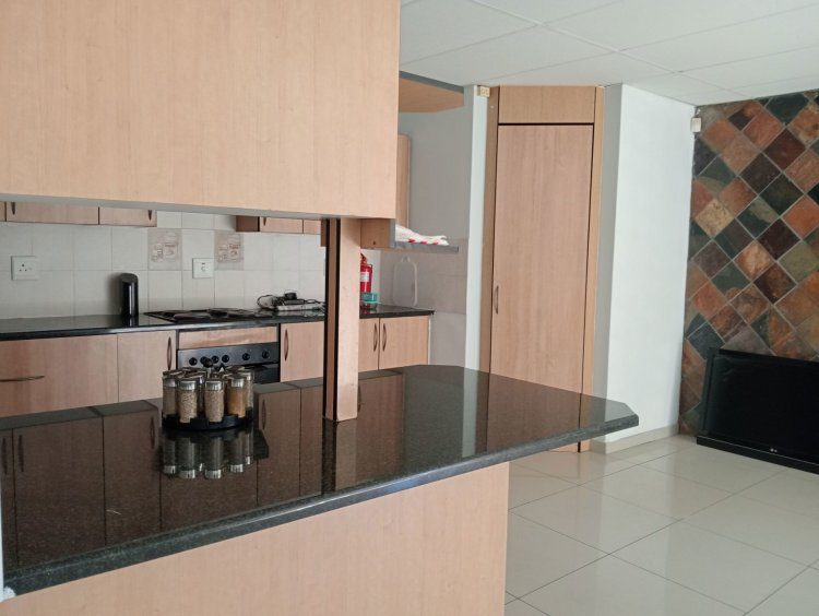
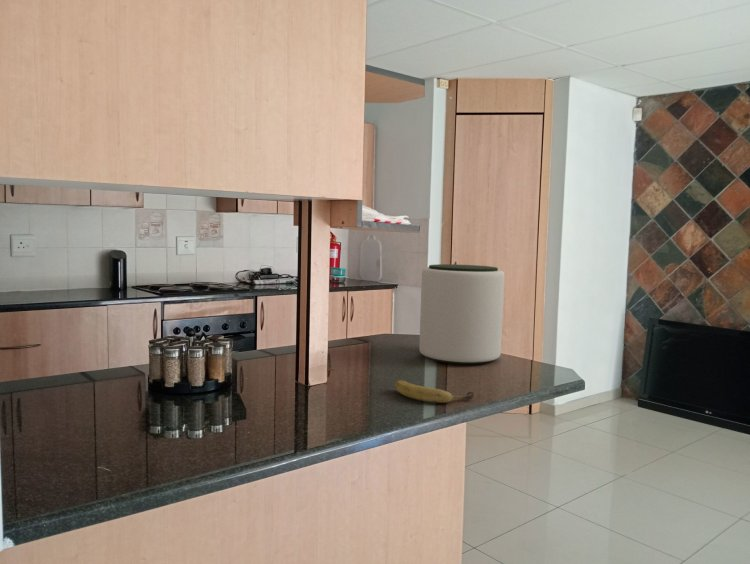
+ plant pot (461, 312)
+ fruit (428, 389)
